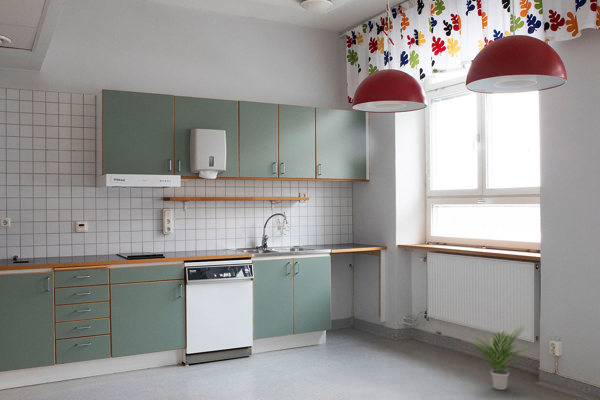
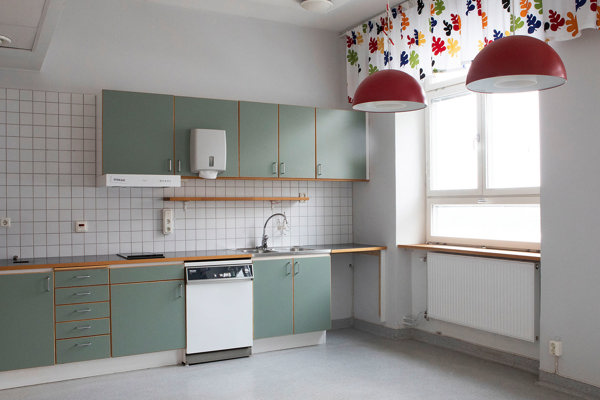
- potted plant (498, 356)
